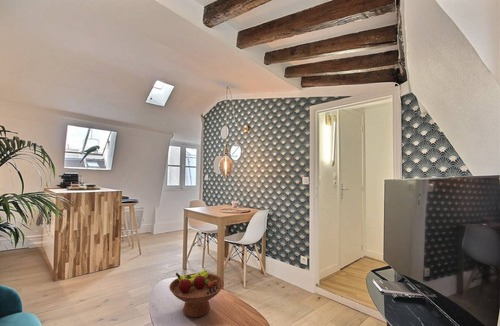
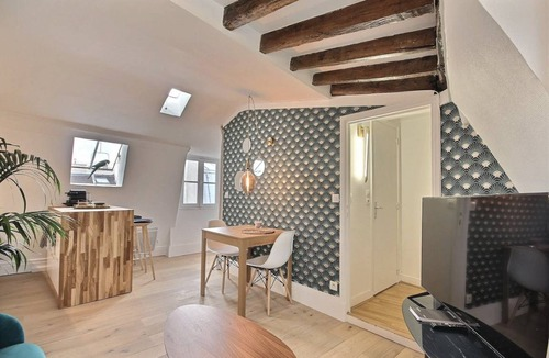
- fruit bowl (197, 292)
